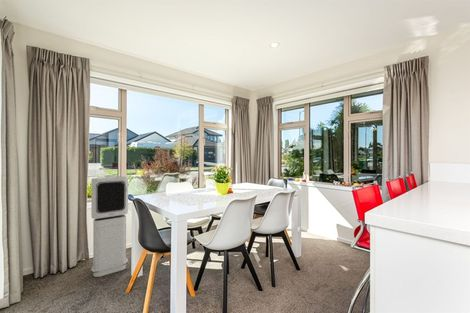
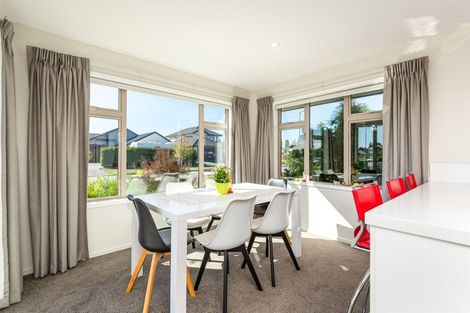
- air purifier (108, 222)
